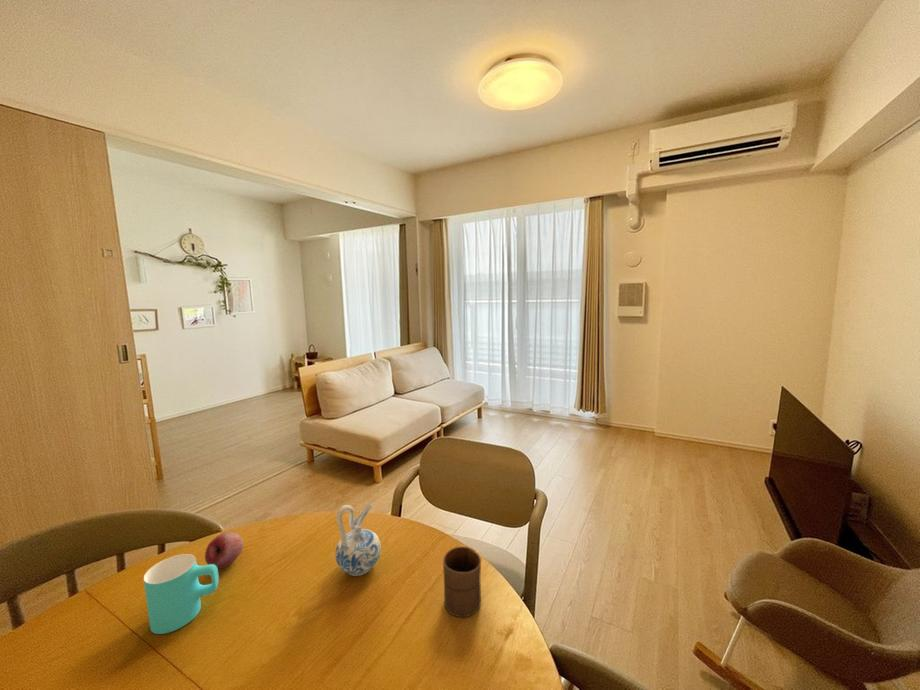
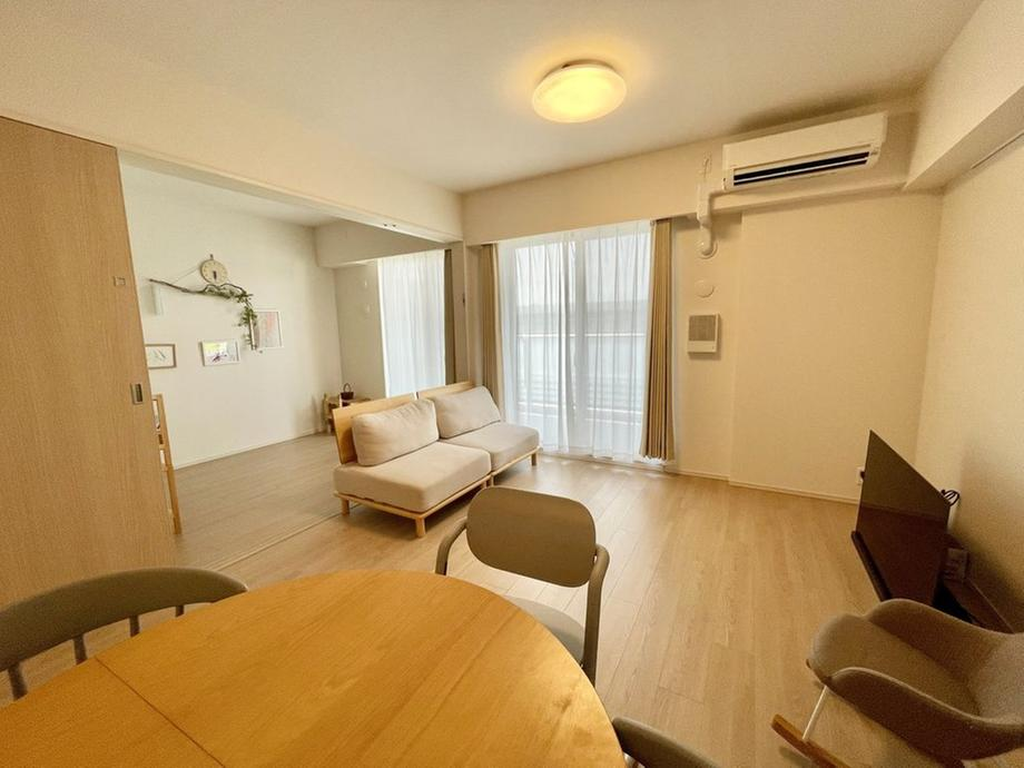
- fruit (225, 549)
- cup (463, 579)
- ceramic pitcher (357, 533)
- cup (180, 592)
